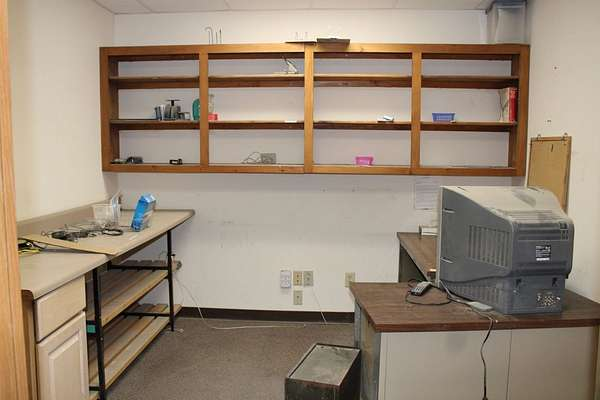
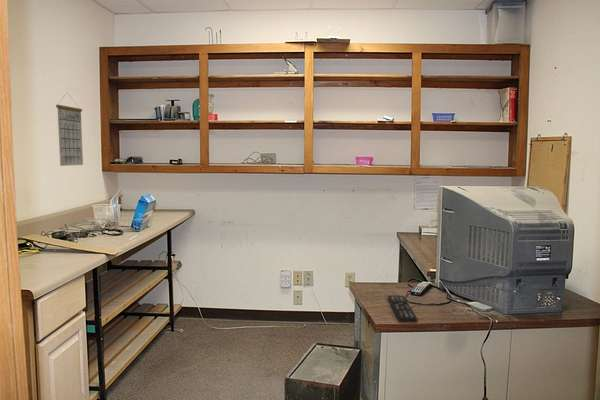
+ remote control (401, 307)
+ calendar (70, 129)
